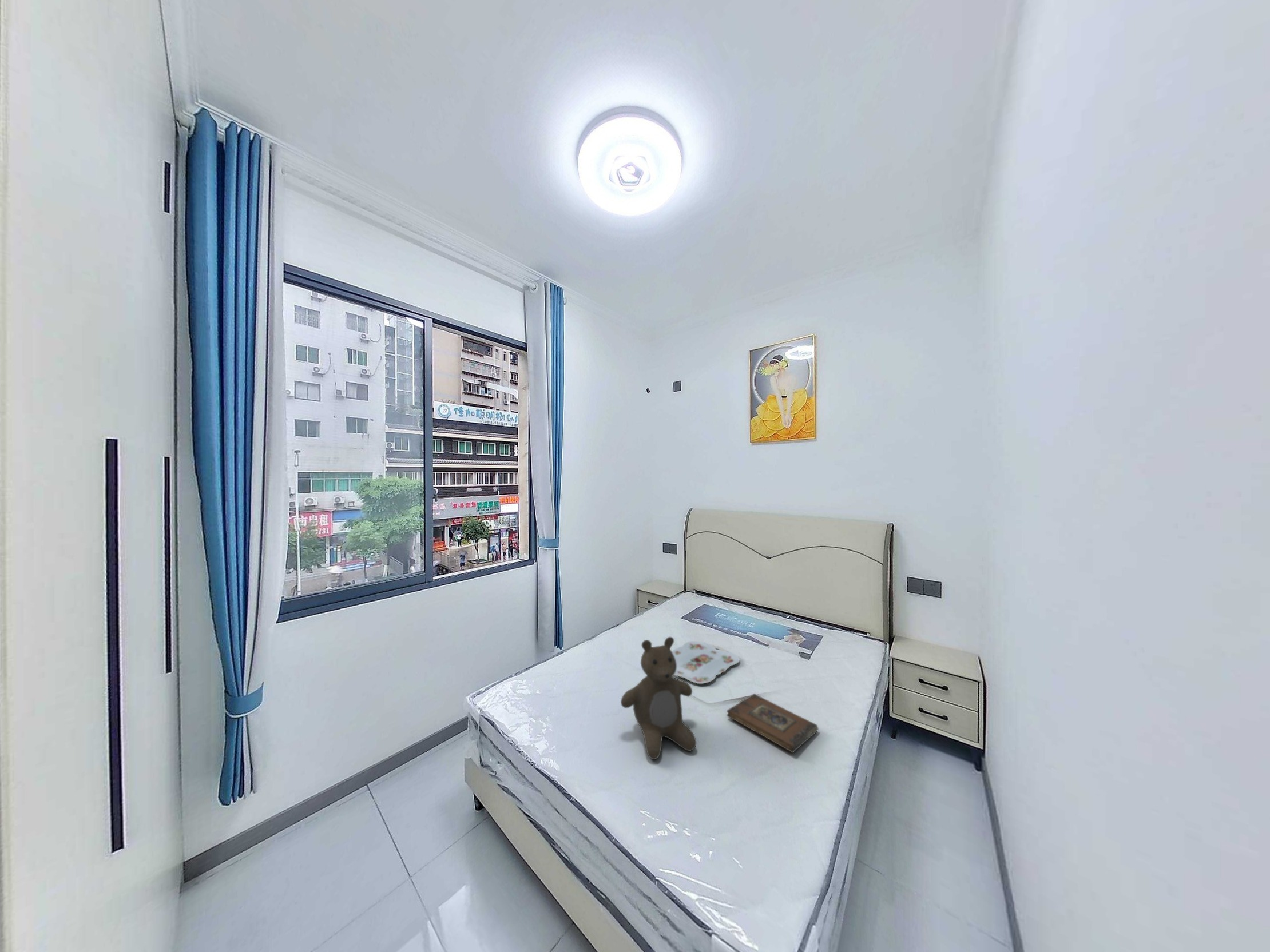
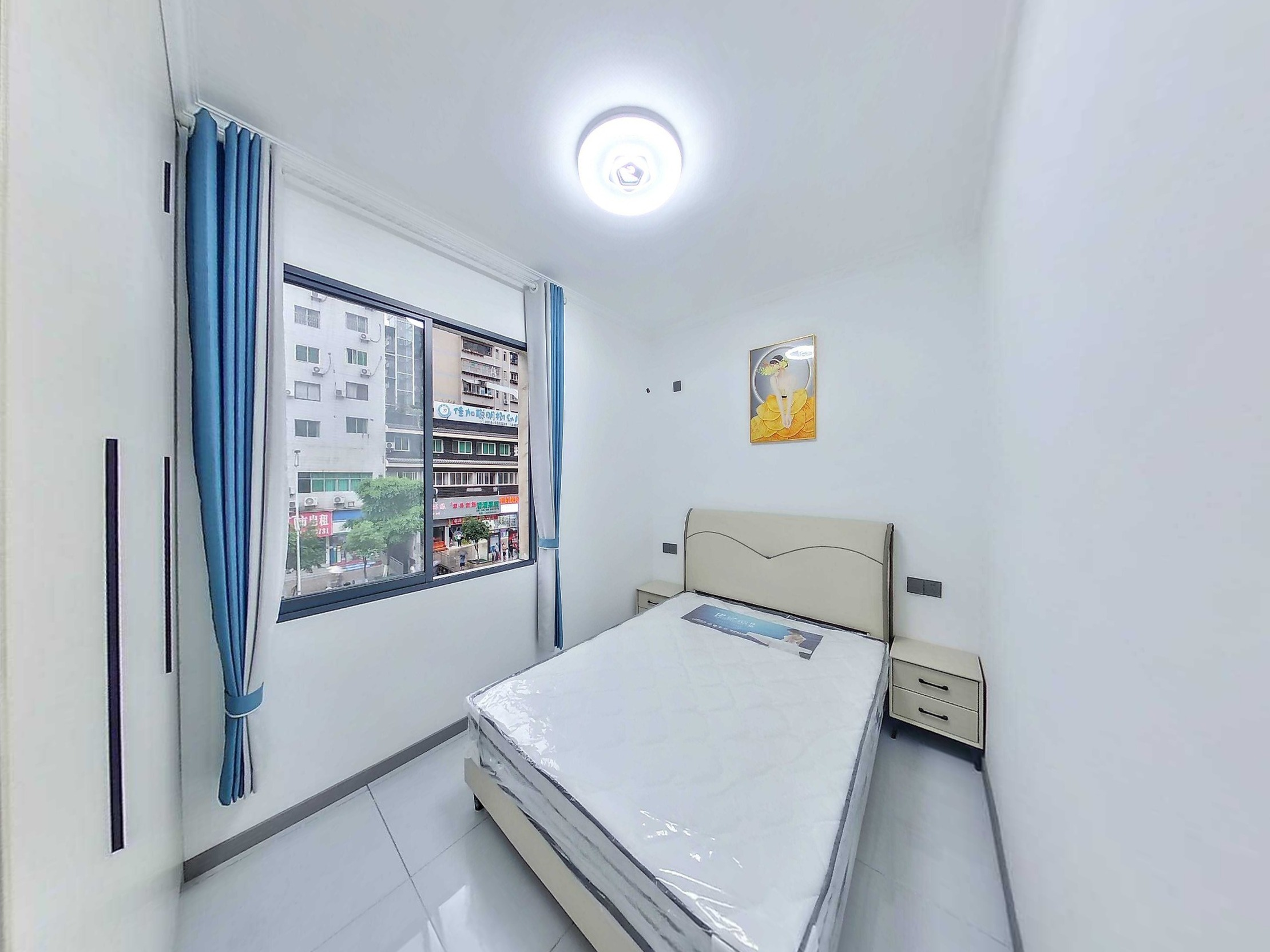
- serving tray (698, 660)
- teddy bear (662, 691)
- book (771, 720)
